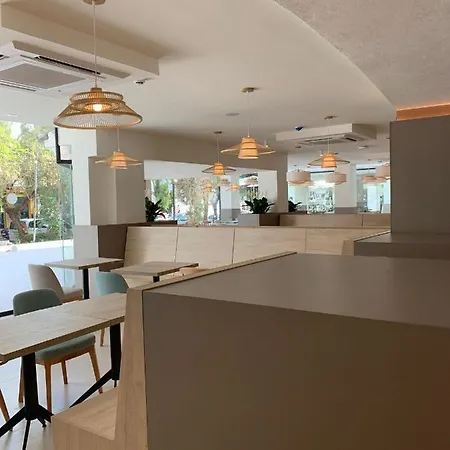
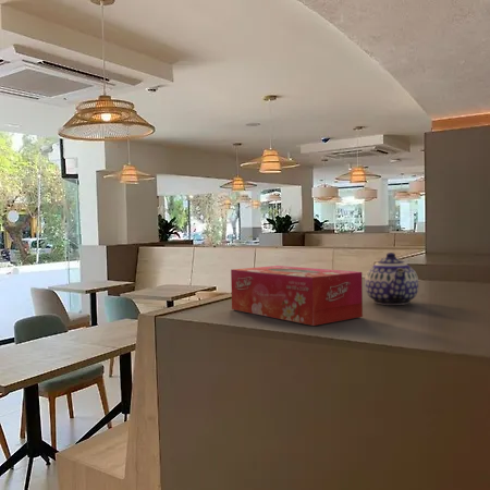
+ teapot (391, 277)
+ tissue box (293, 291)
